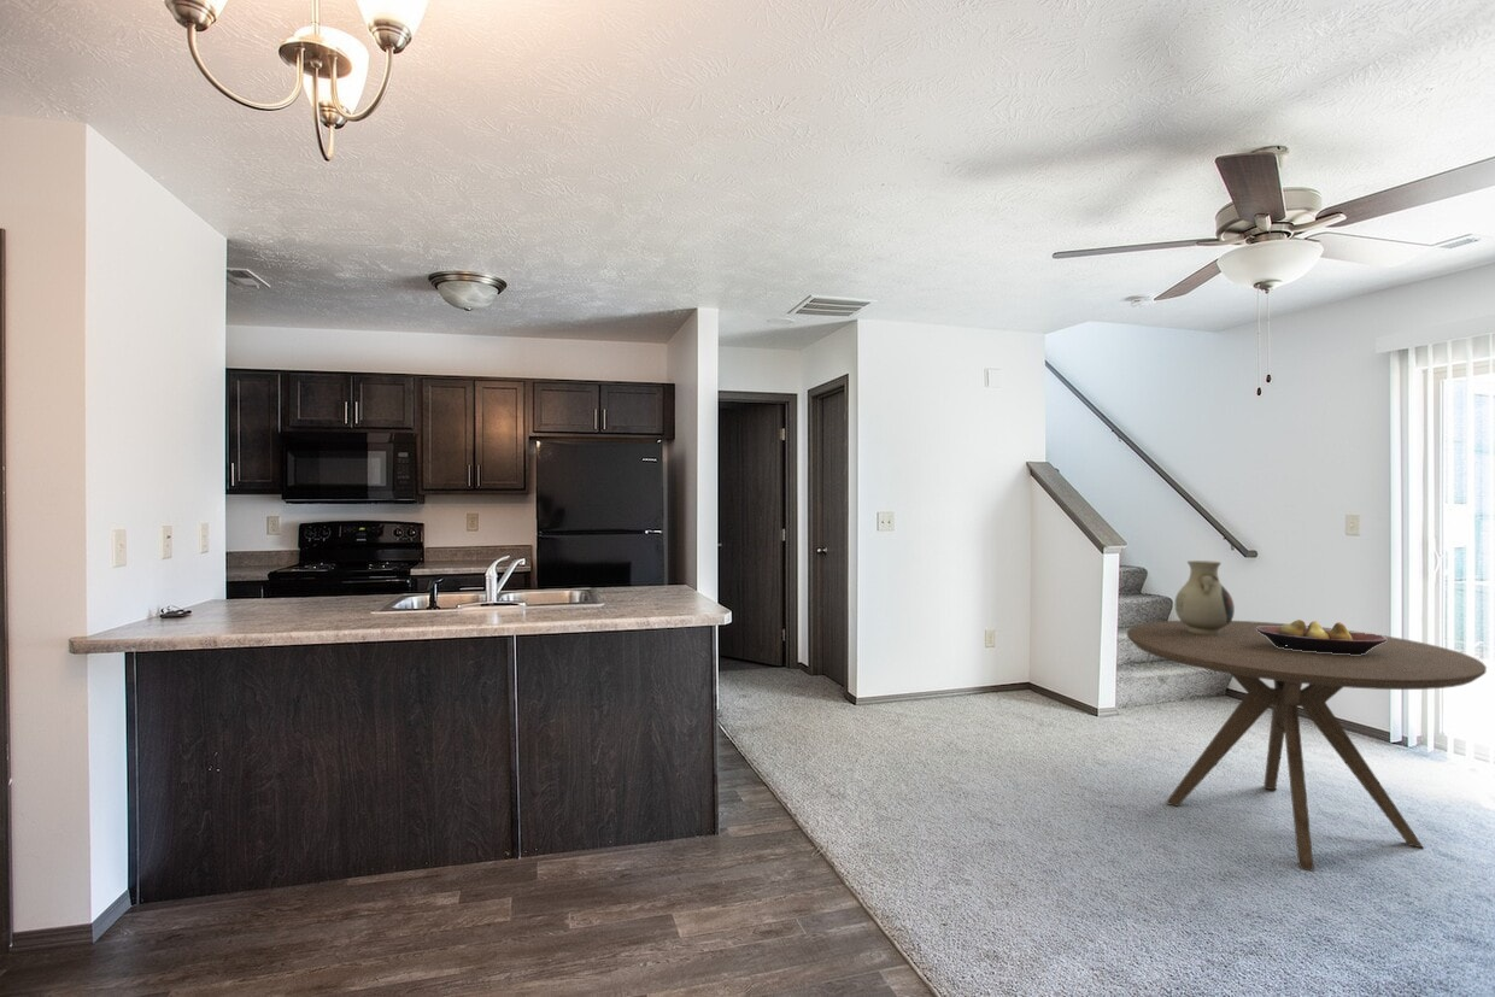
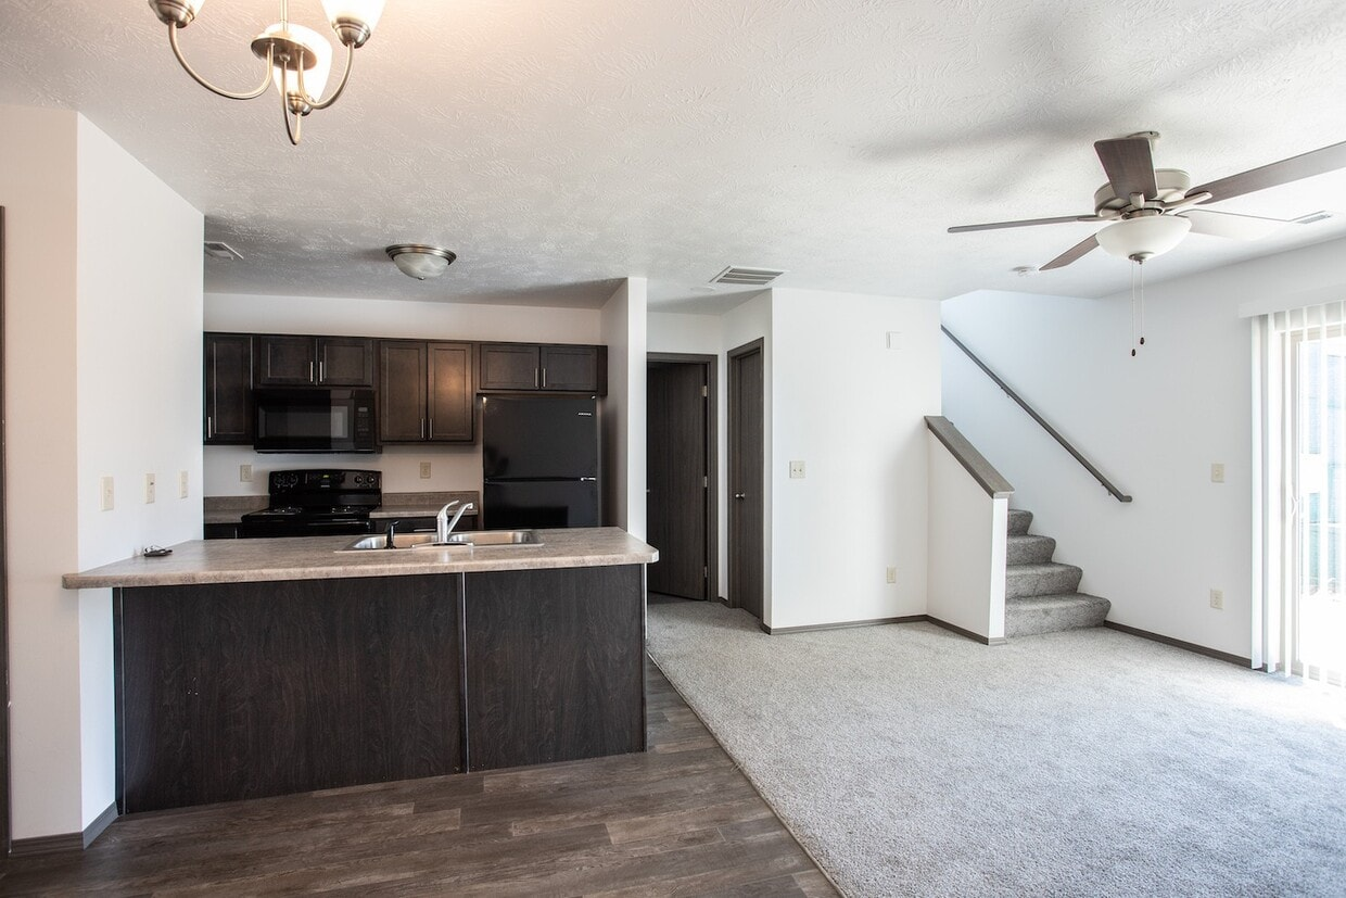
- dining table (1285, 733)
- vase (1203, 596)
- fruit bowl (1319, 634)
